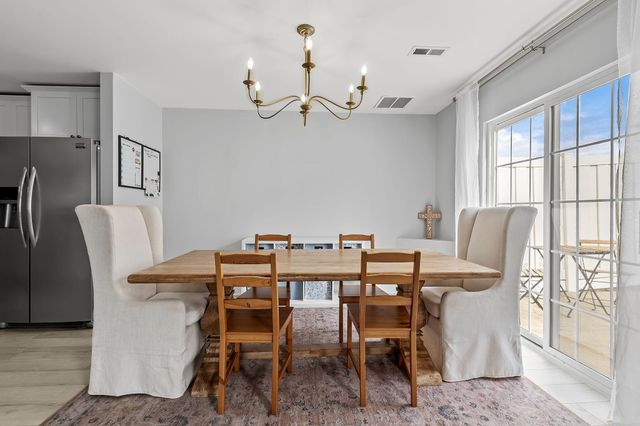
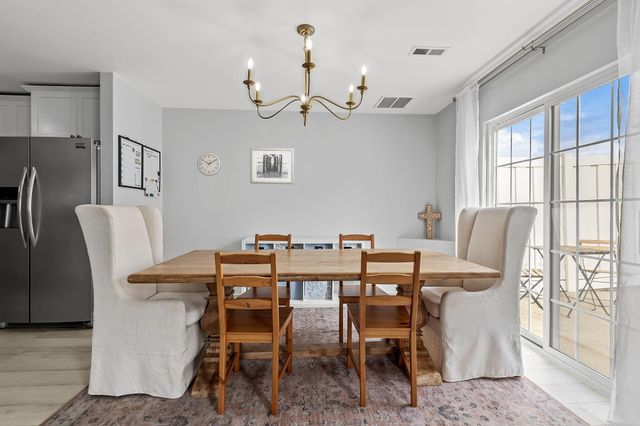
+ wall art (272, 166)
+ wall clock (209, 164)
